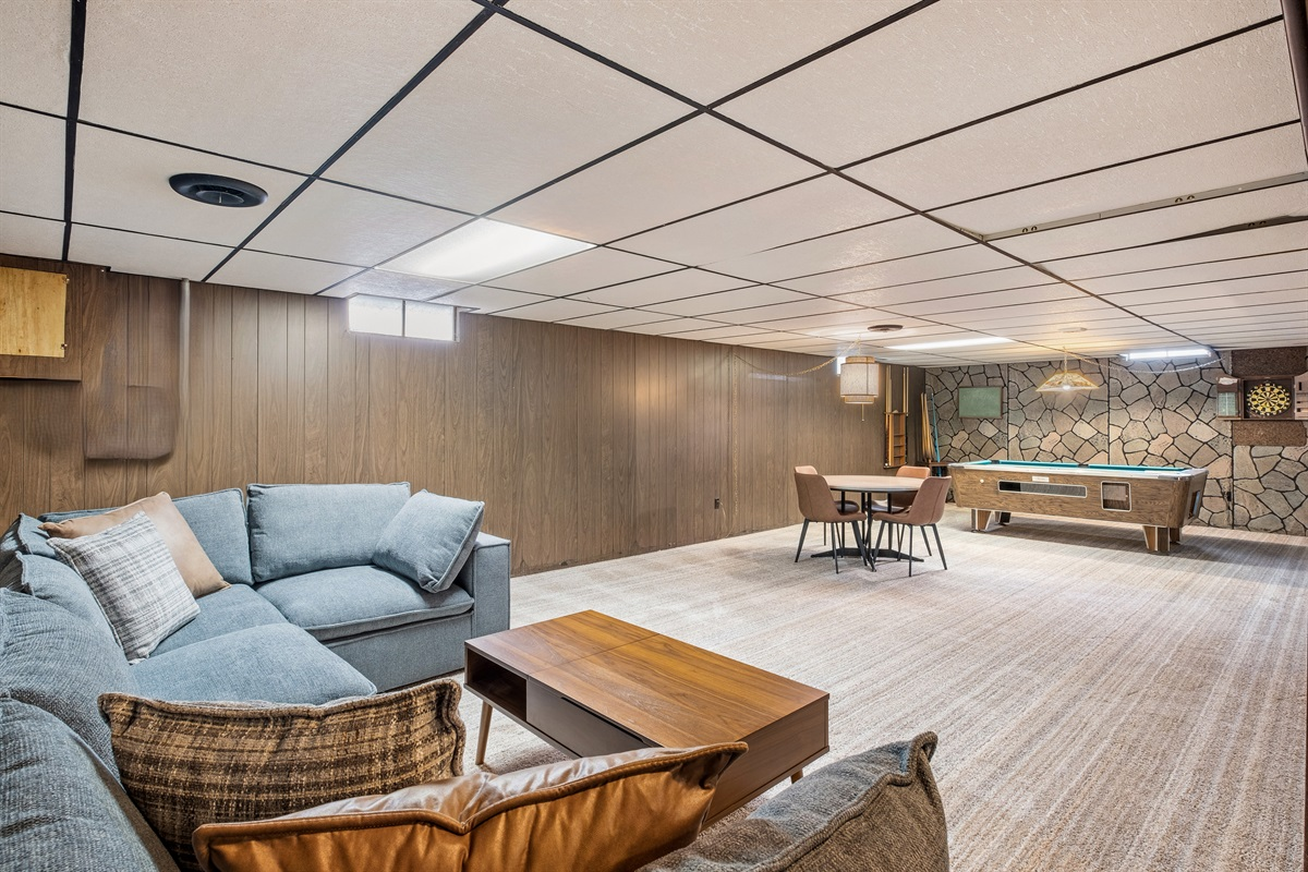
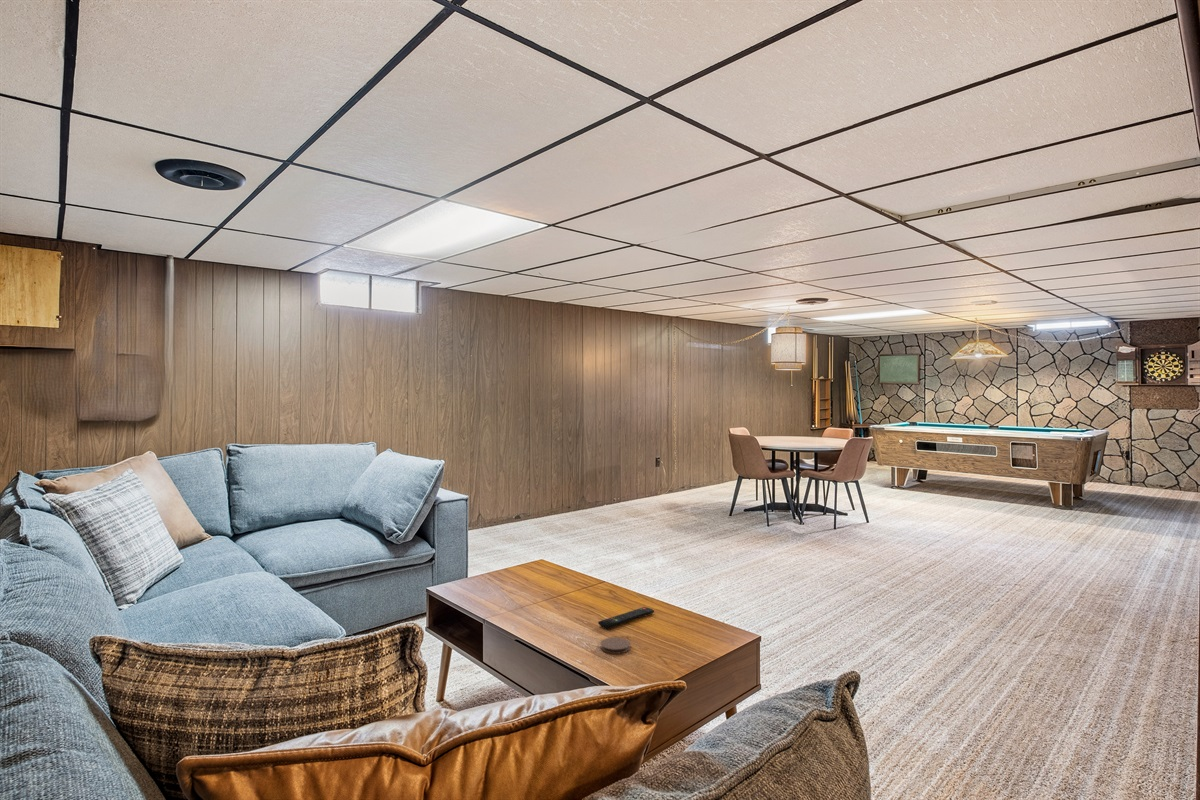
+ remote control (627, 617)
+ coaster (615, 645)
